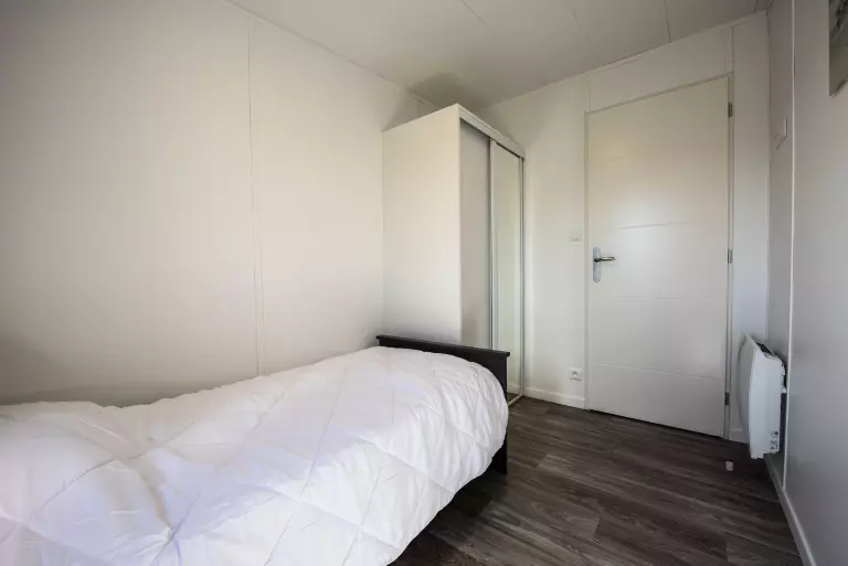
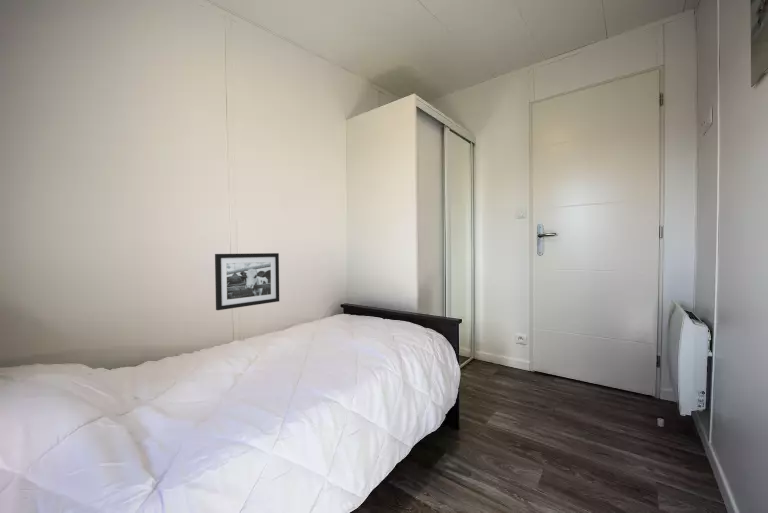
+ picture frame (249, 279)
